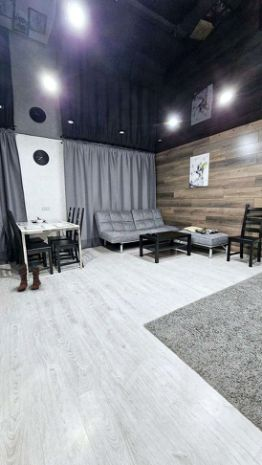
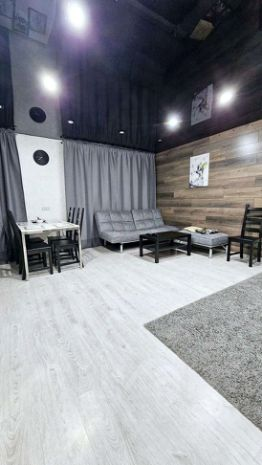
- boots (32, 274)
